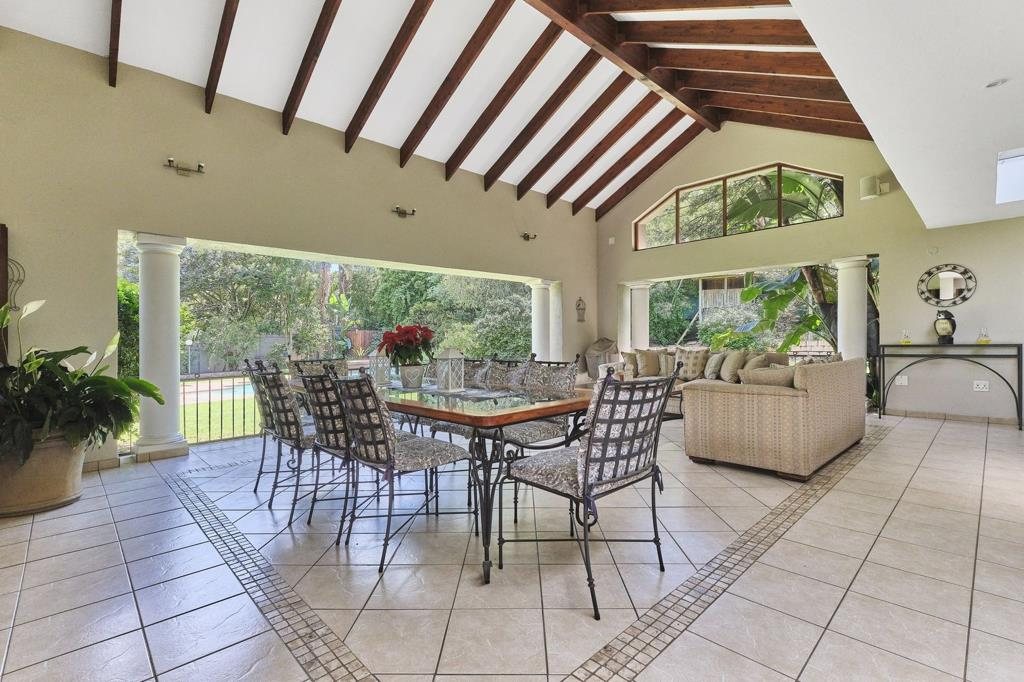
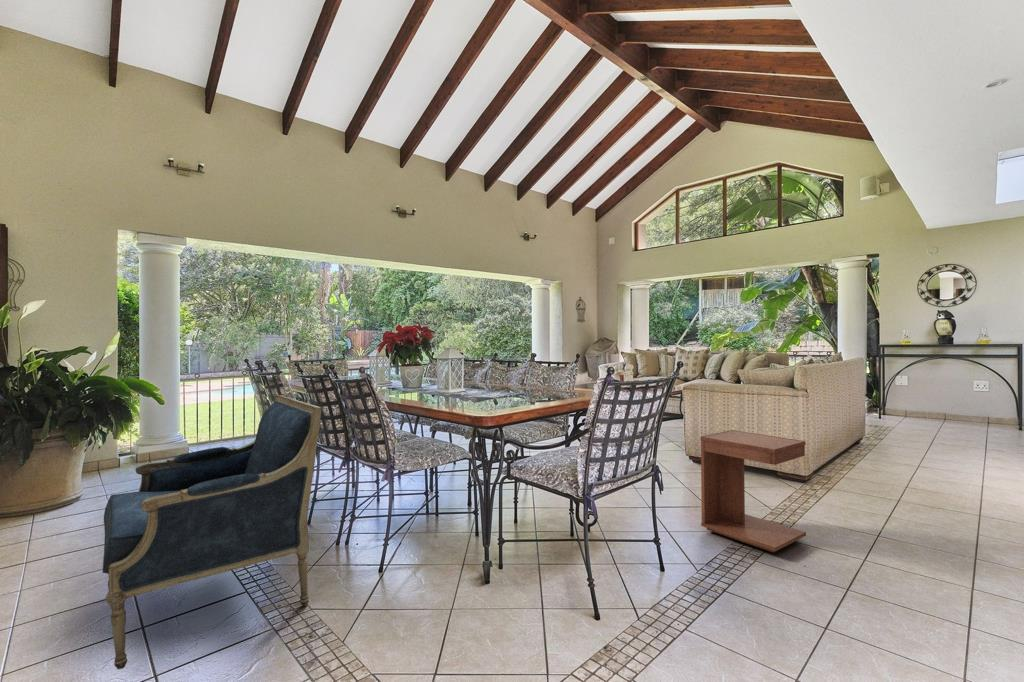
+ side table (744, 487)
+ armchair (211, 502)
